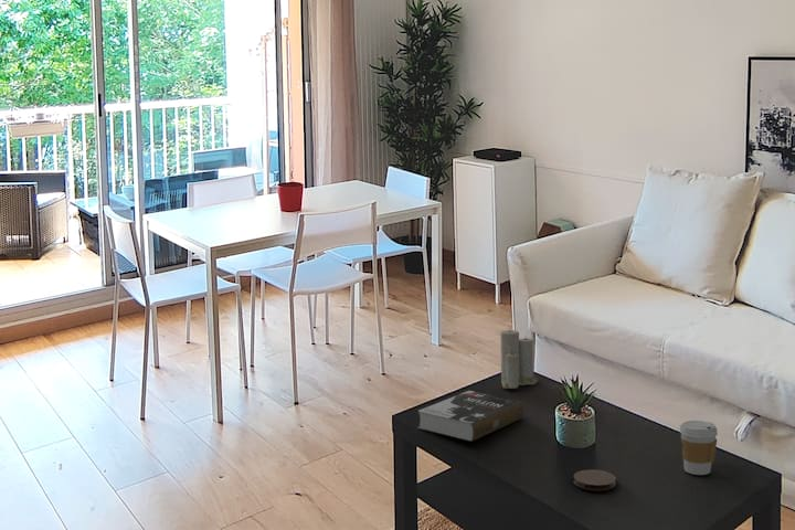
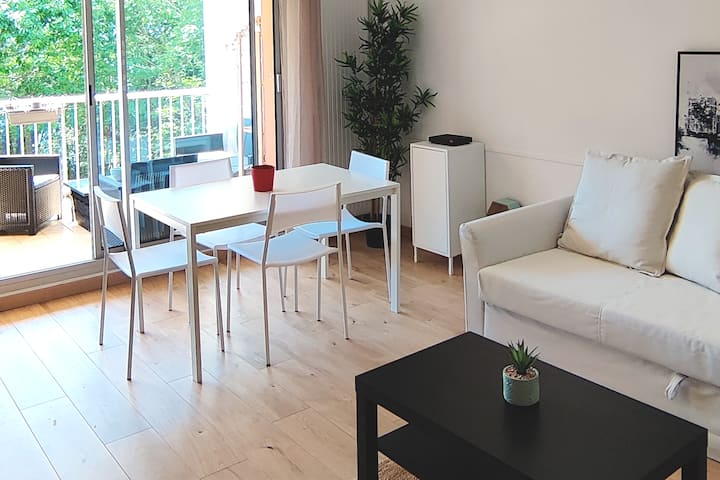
- coffee cup (698, 446)
- book (470, 414)
- coaster (594, 479)
- candle (516, 354)
